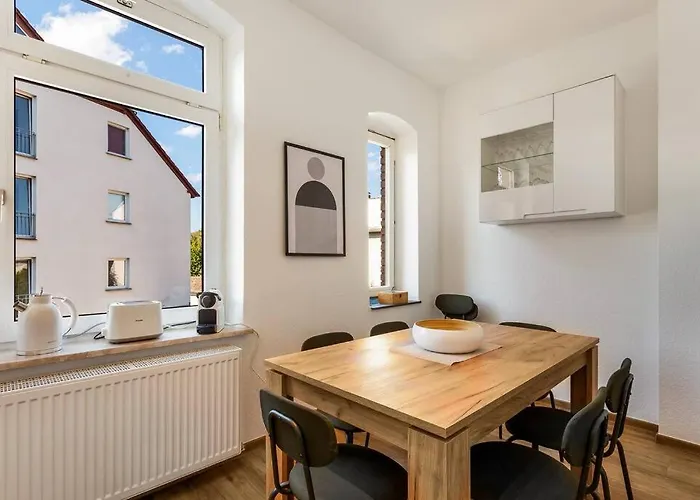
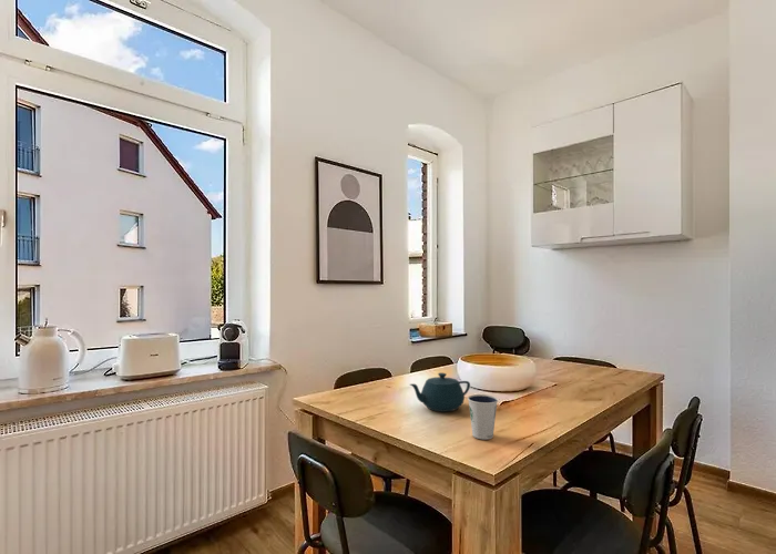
+ dixie cup (482, 417)
+ teapot (440, 390)
